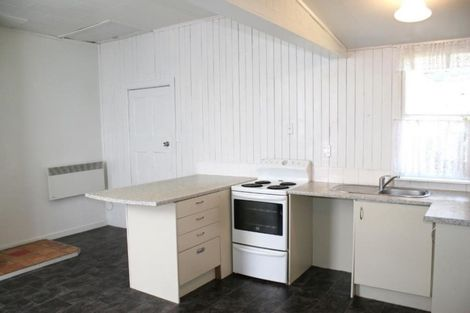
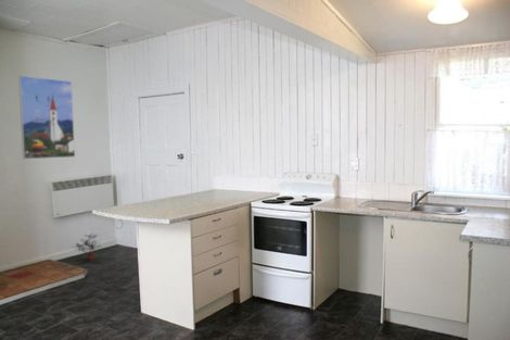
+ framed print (48, 118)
+ potted plant (88, 248)
